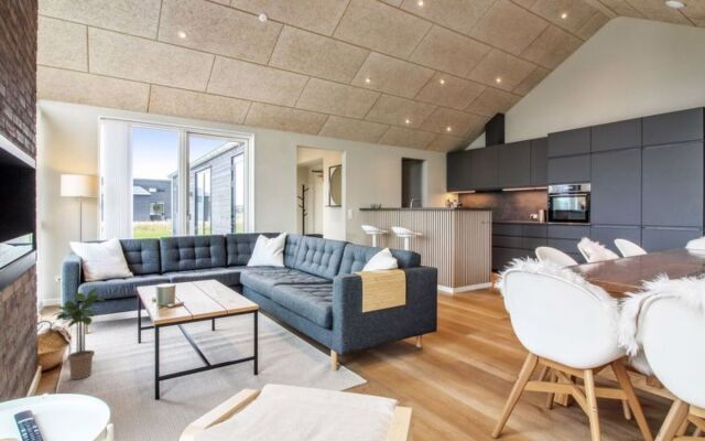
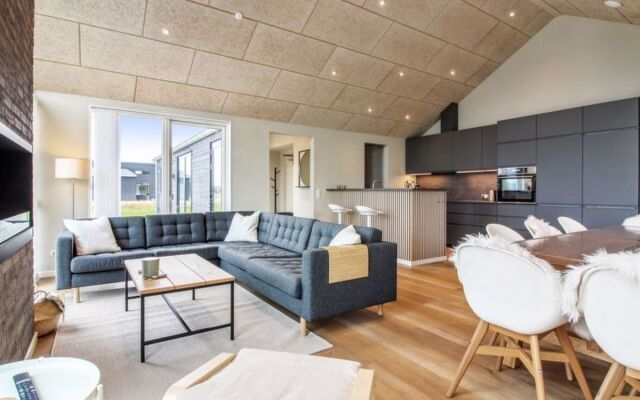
- potted plant (77, 333)
